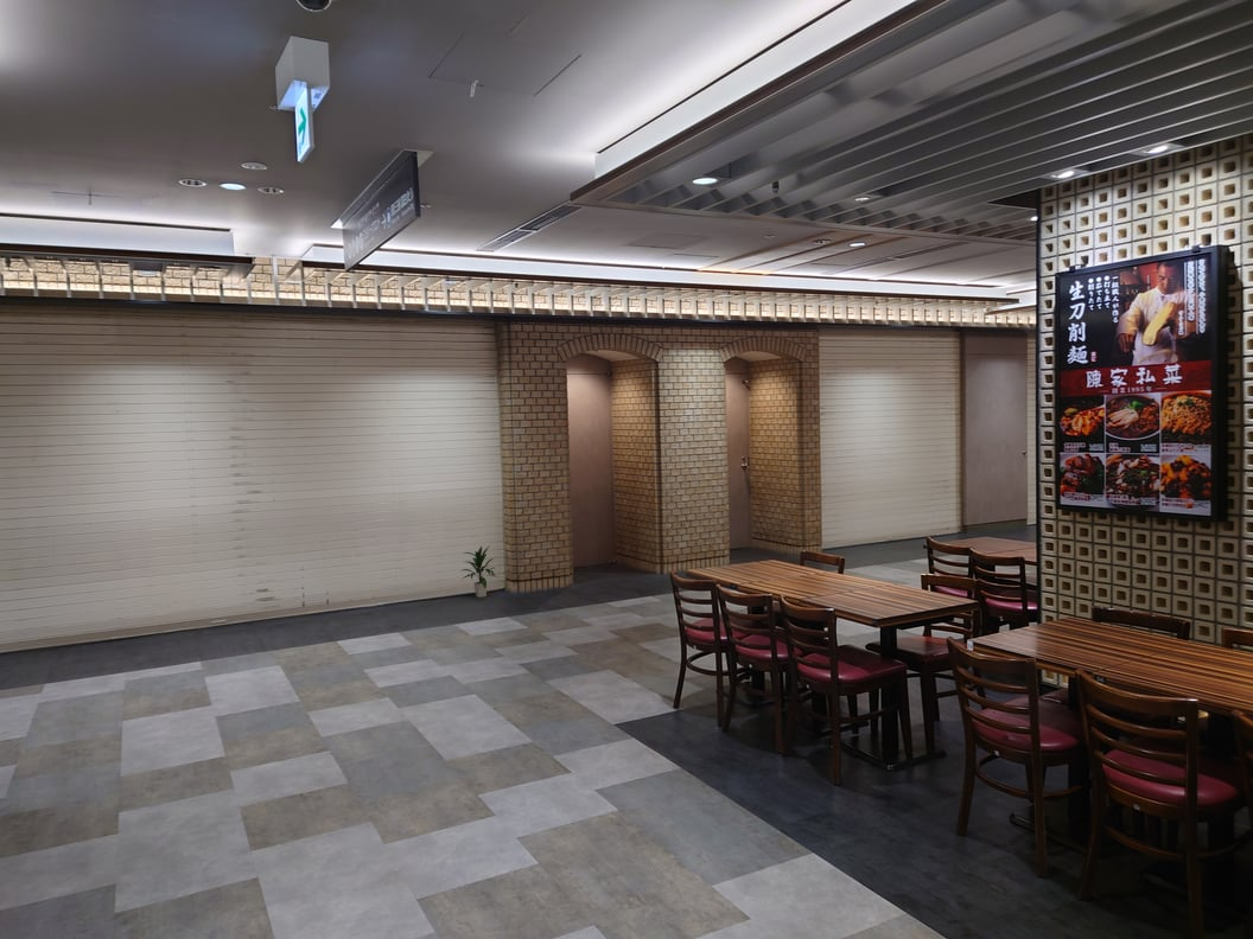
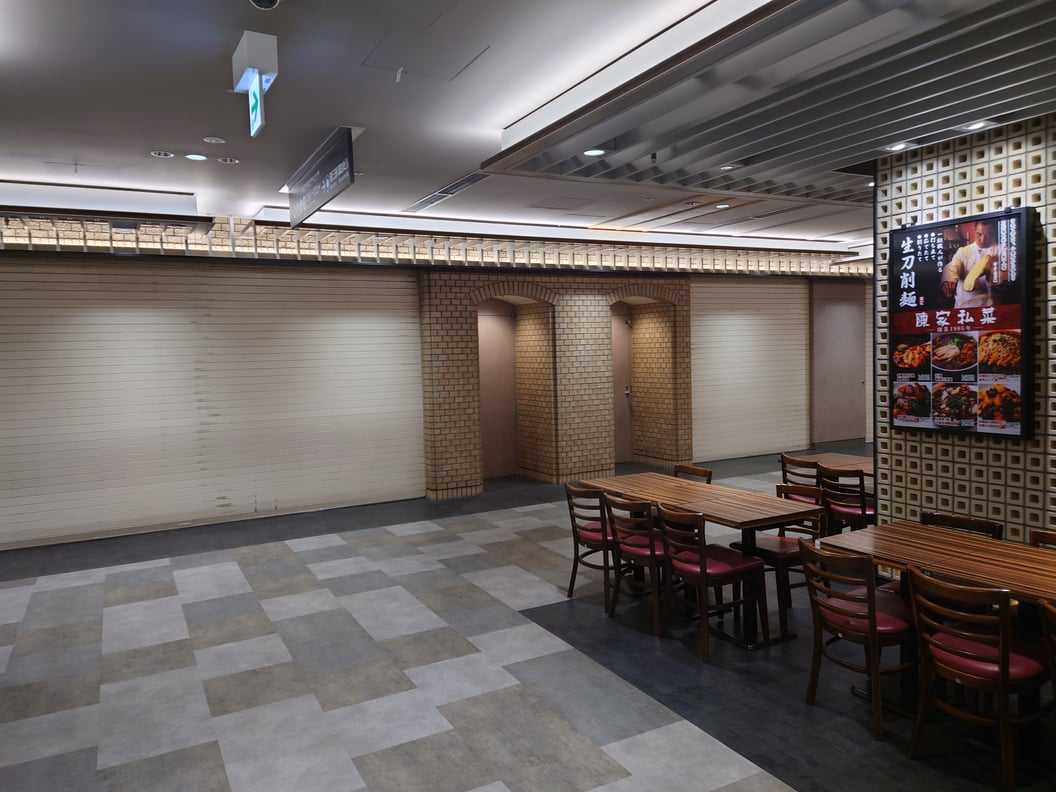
- indoor plant (479, 570)
